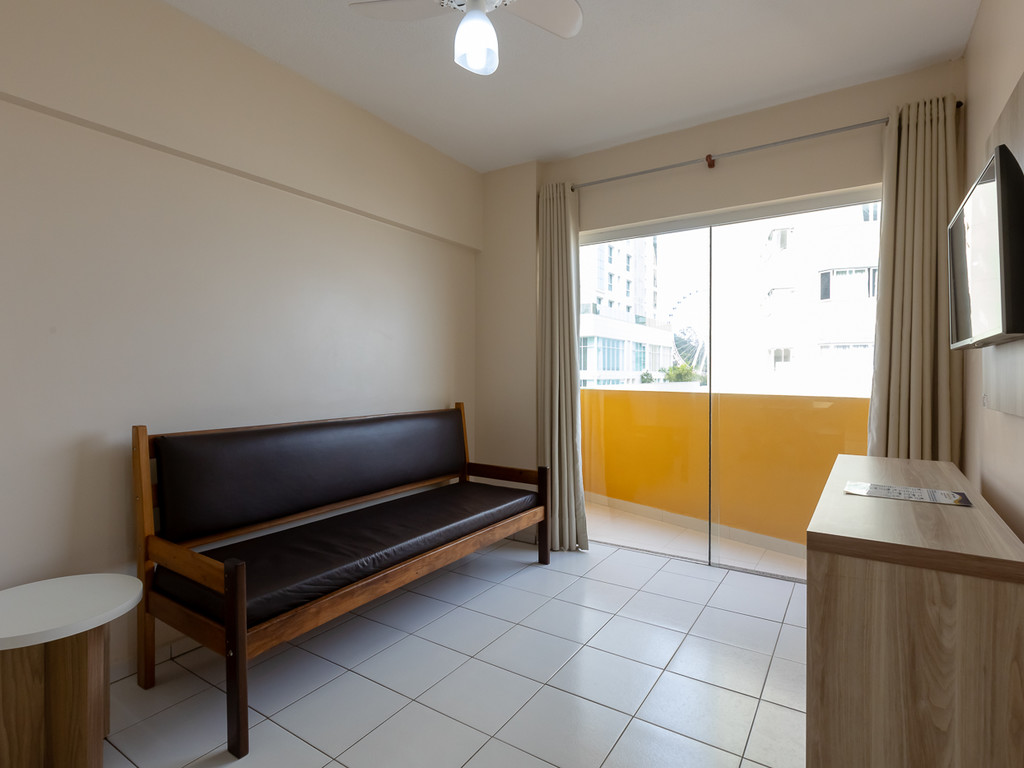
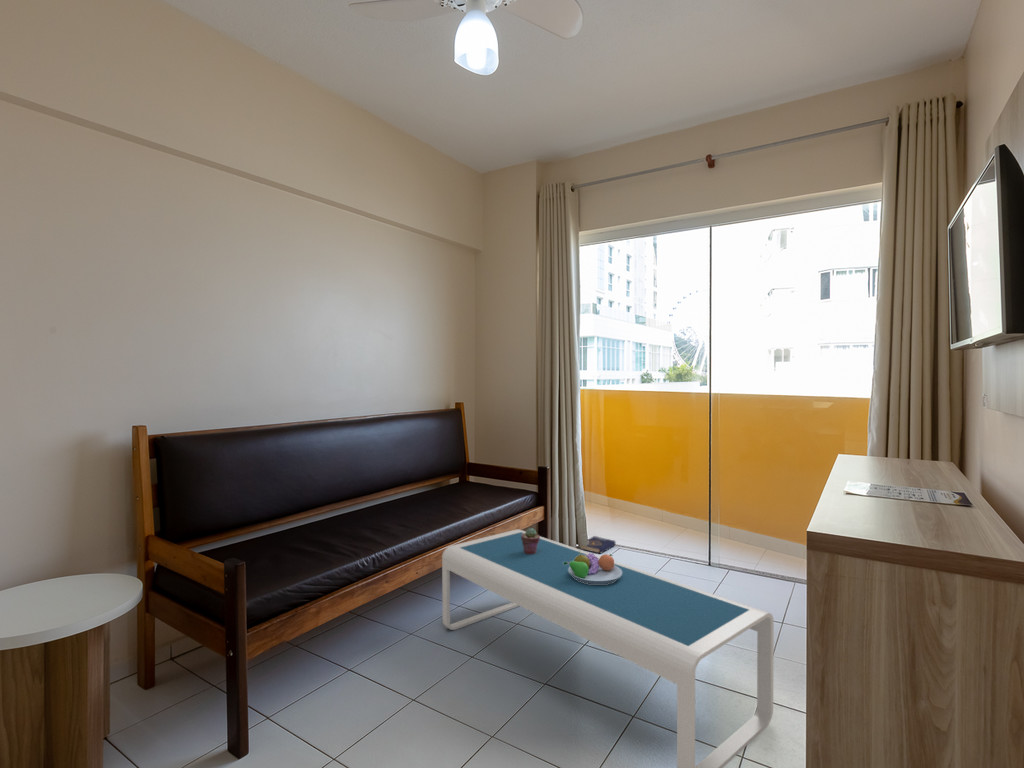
+ potted succulent (530, 540)
+ fruit bowl (592, 565)
+ coffee table (582, 621)
+ book (597, 544)
